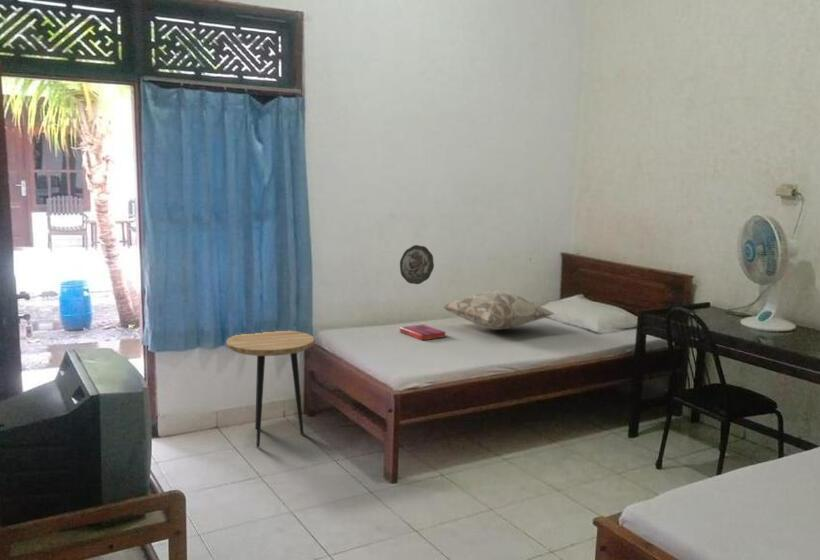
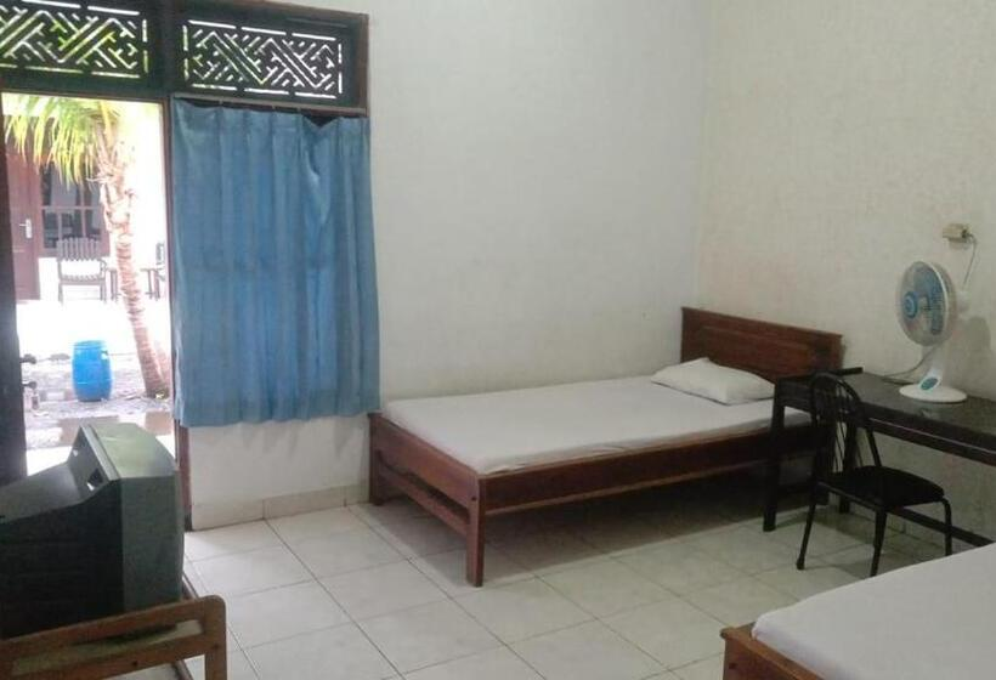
- hardback book (422, 332)
- decorative pillow (497, 309)
- decorative plate (416, 264)
- side table (262, 388)
